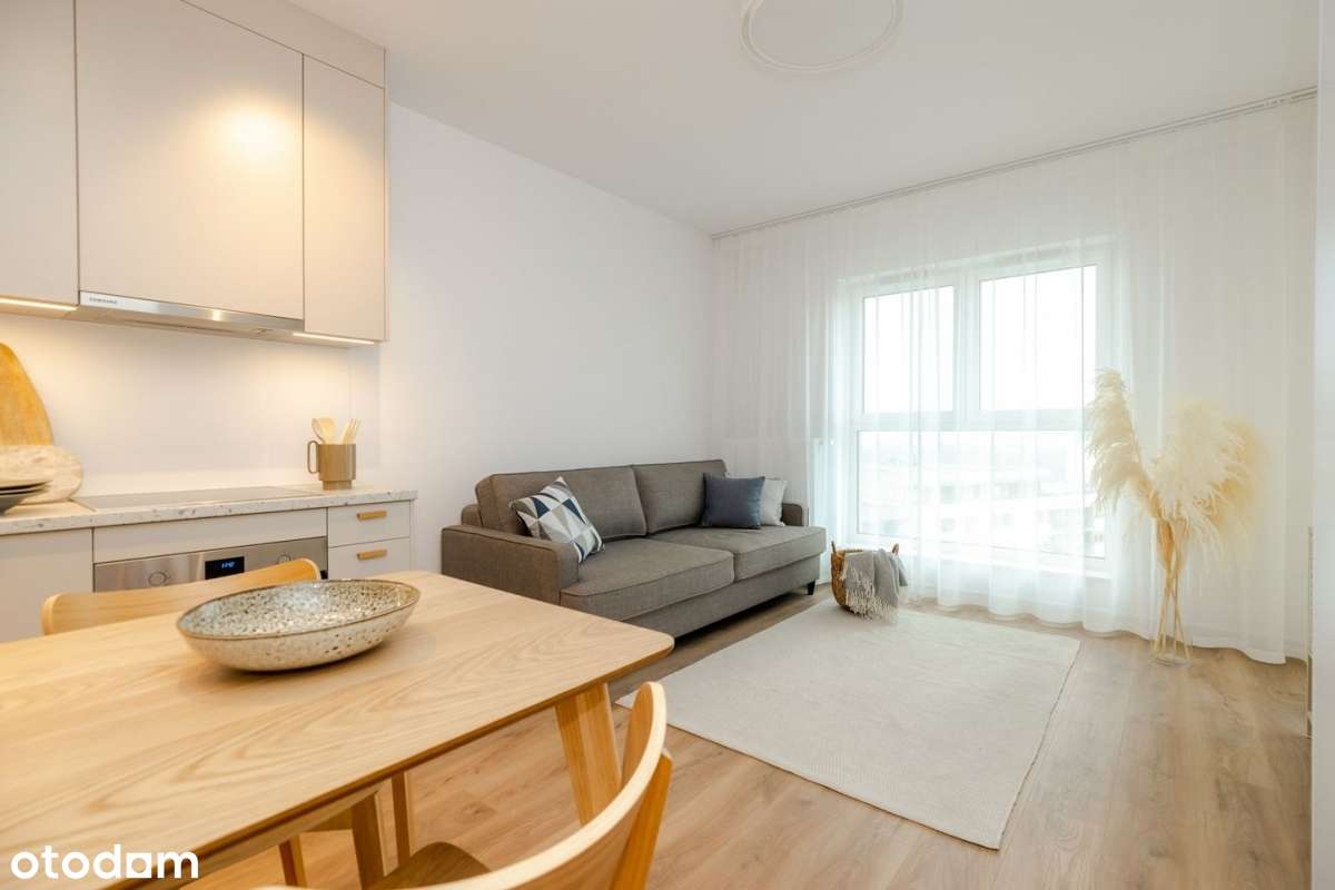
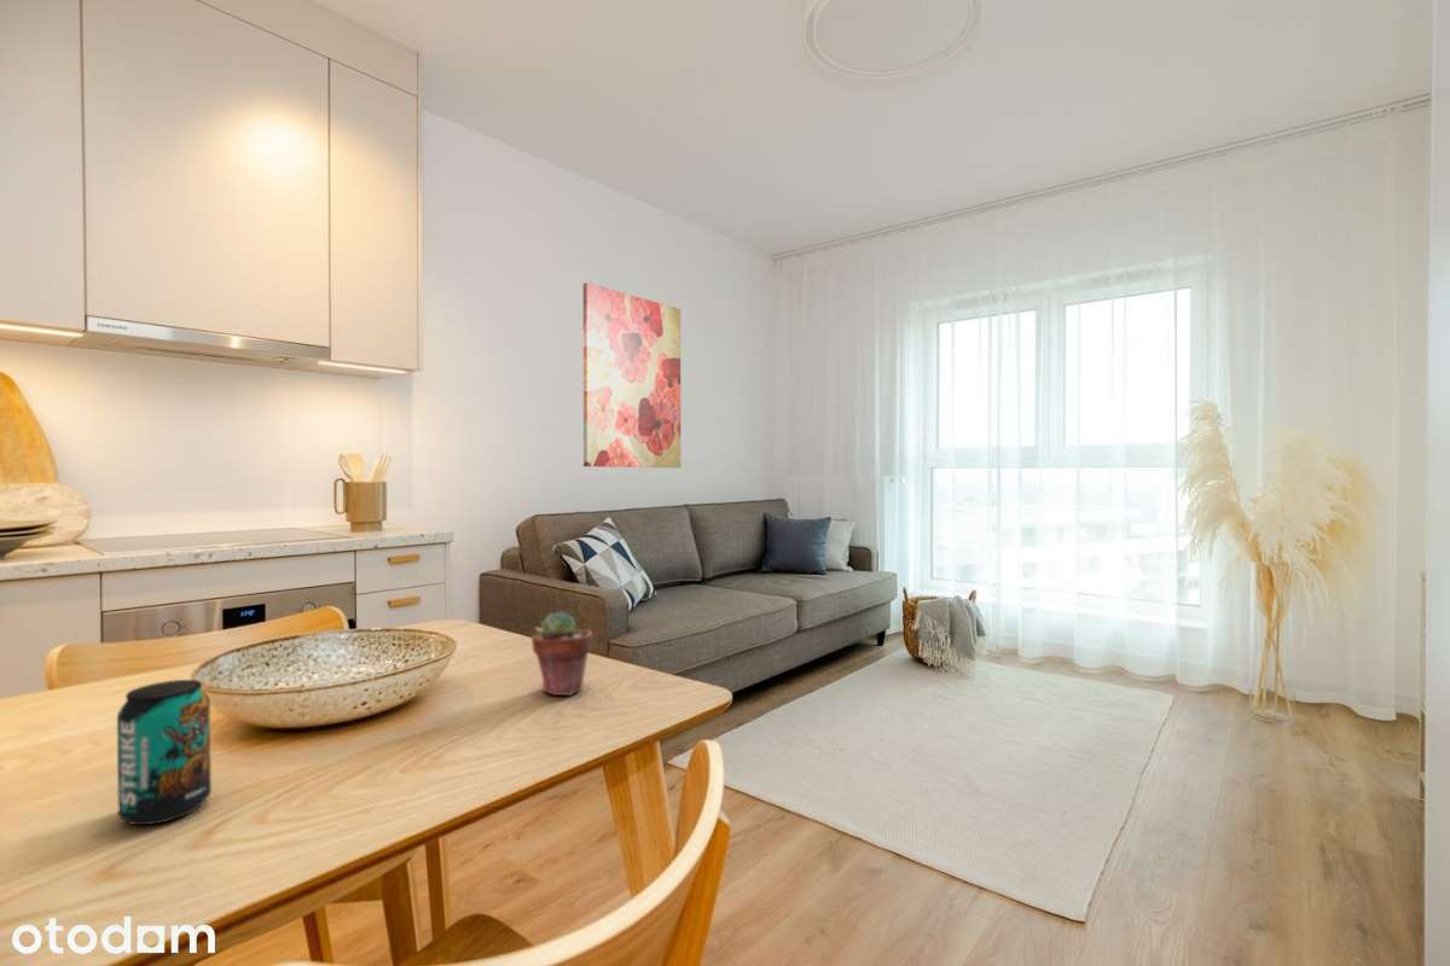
+ potted succulent (562, 650)
+ beverage can (166, 749)
+ wall art (634, 382)
